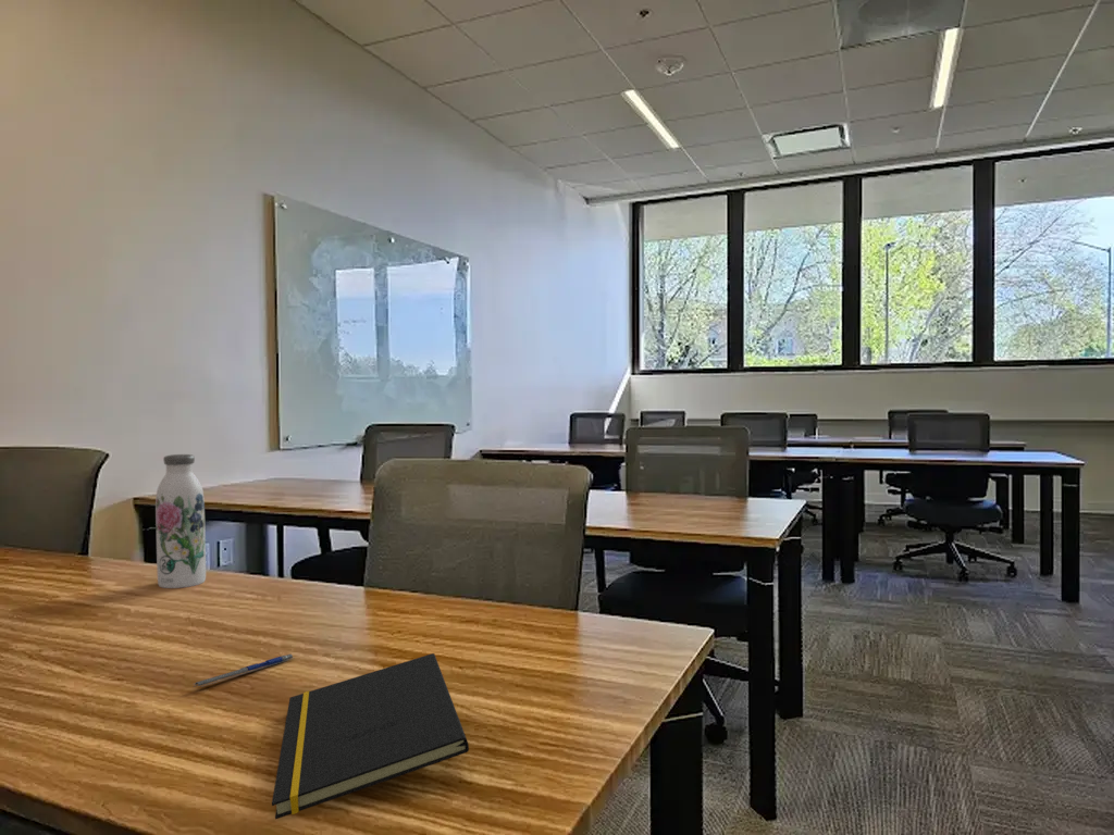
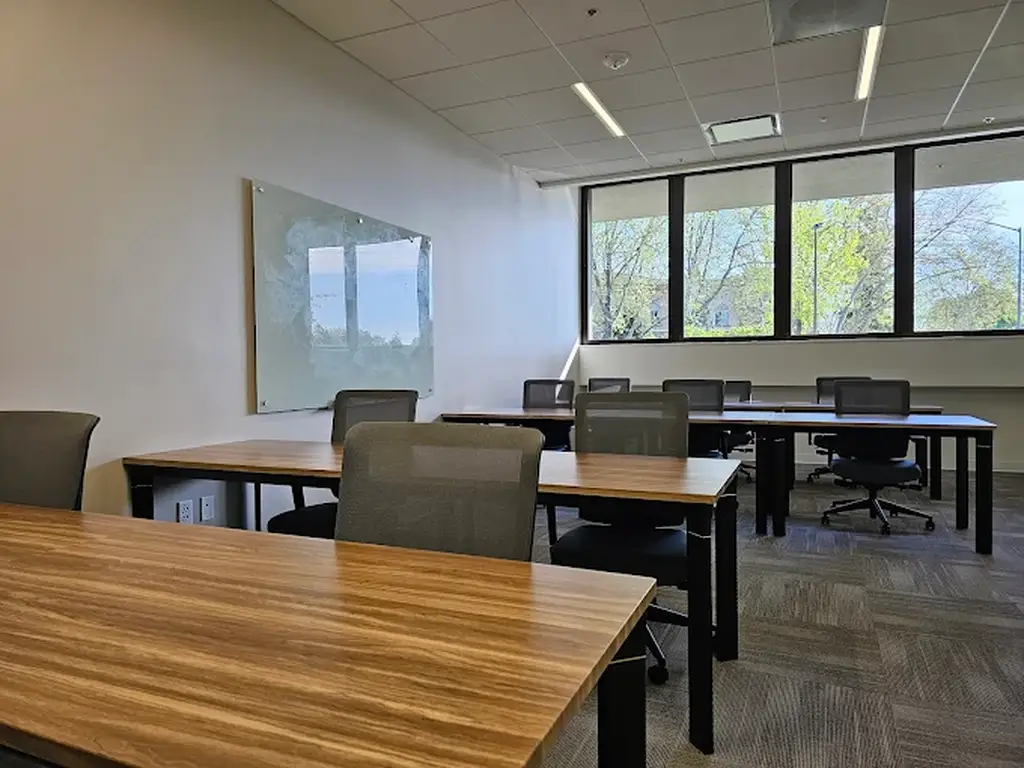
- pen (245, 669)
- notepad (369, 721)
- water bottle (181, 519)
